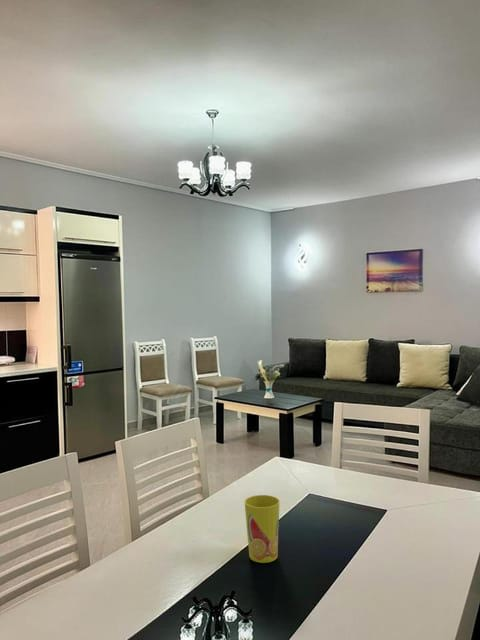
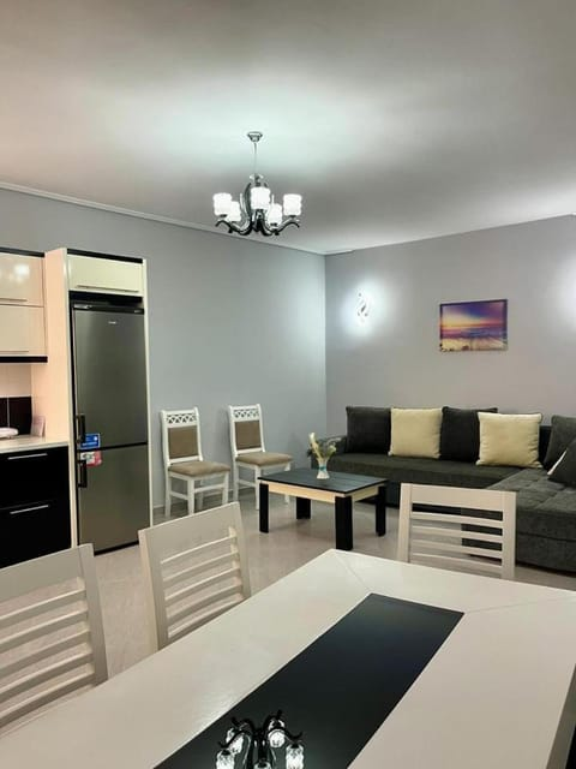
- cup (262, 528)
